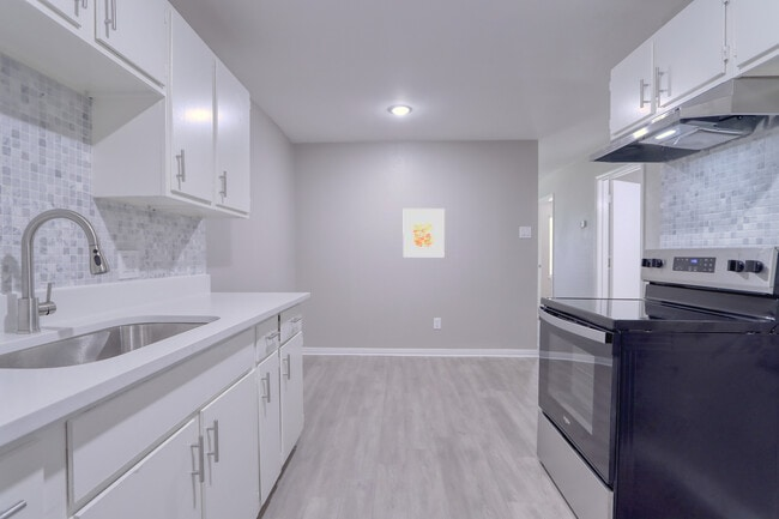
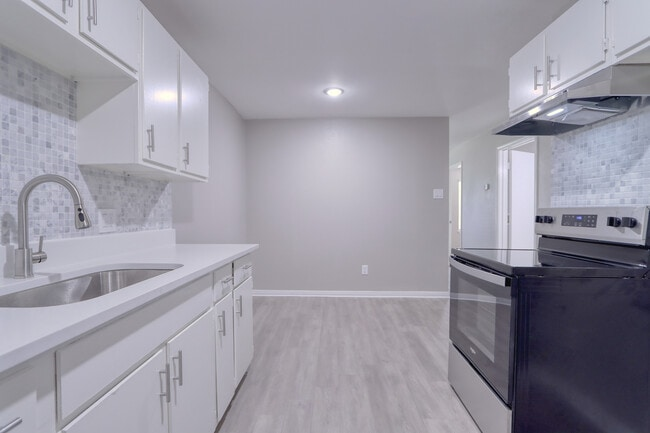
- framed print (423, 233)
